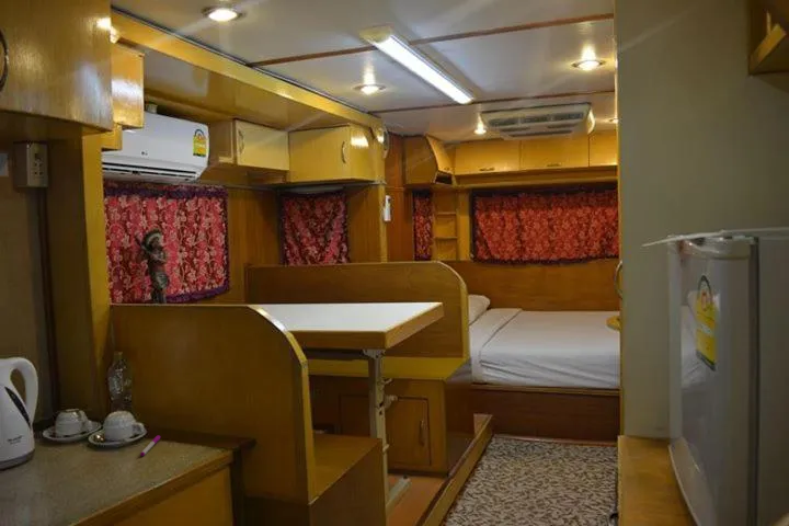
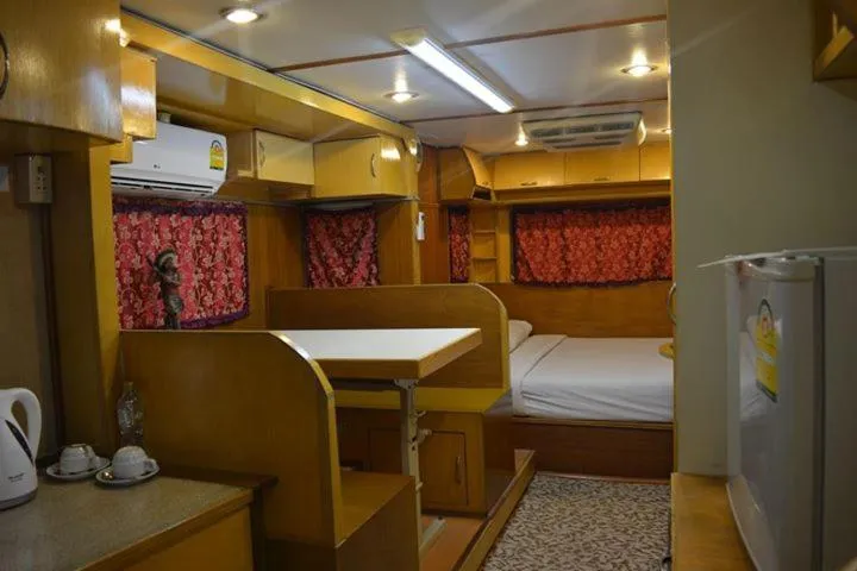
- pen (150, 445)
